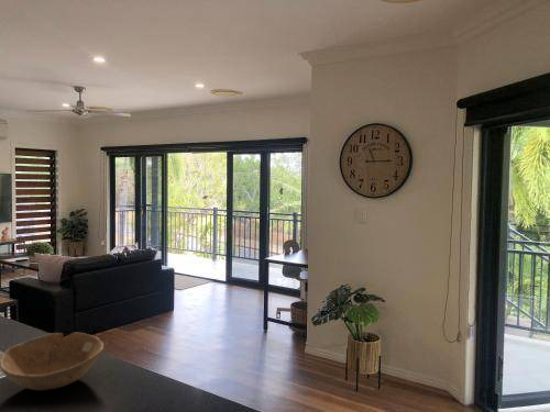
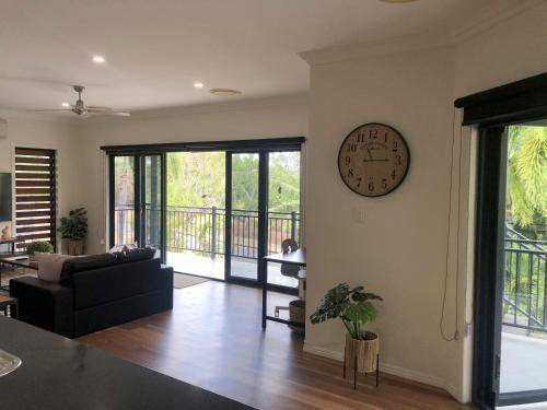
- bowl (53, 365)
